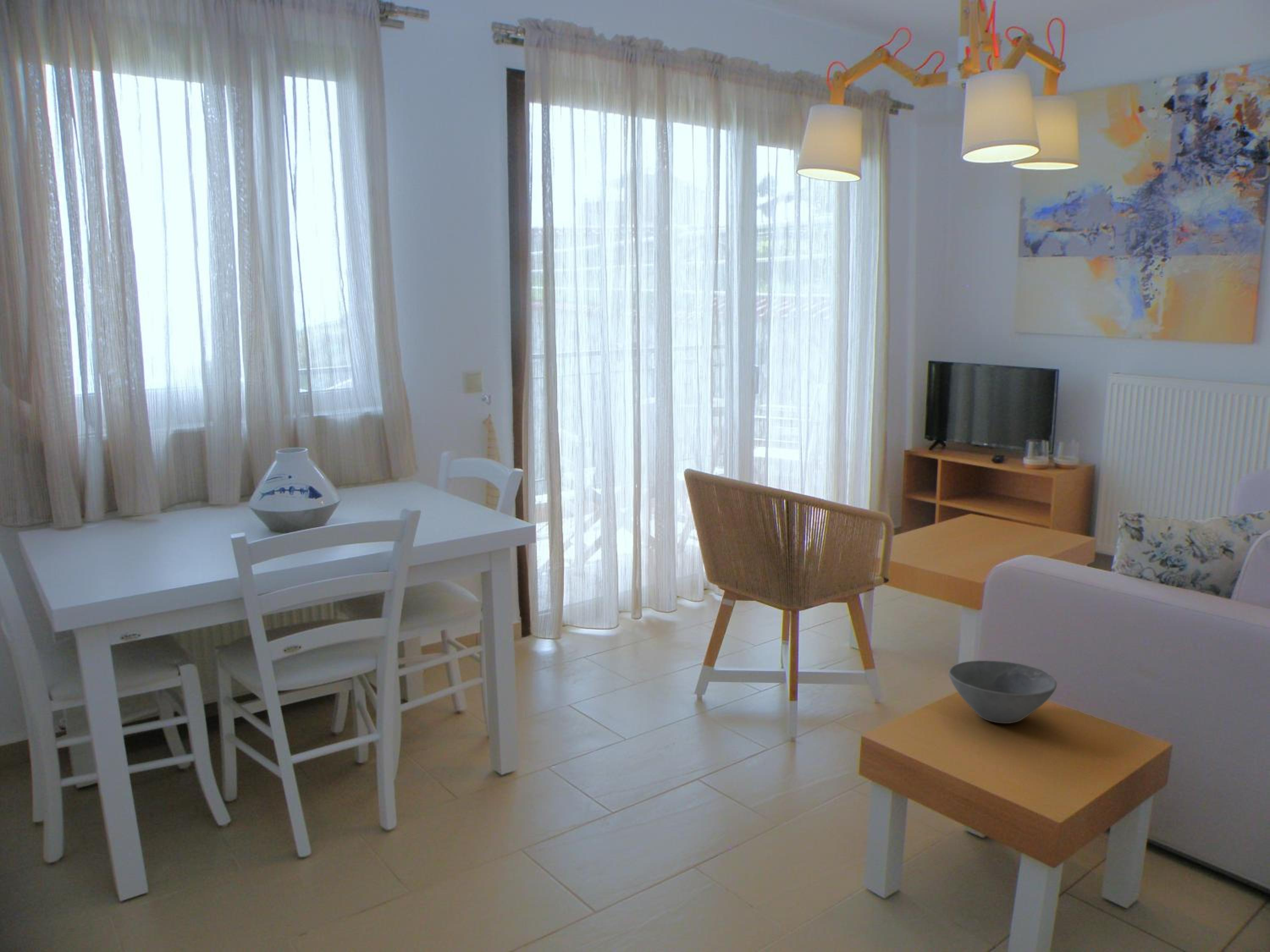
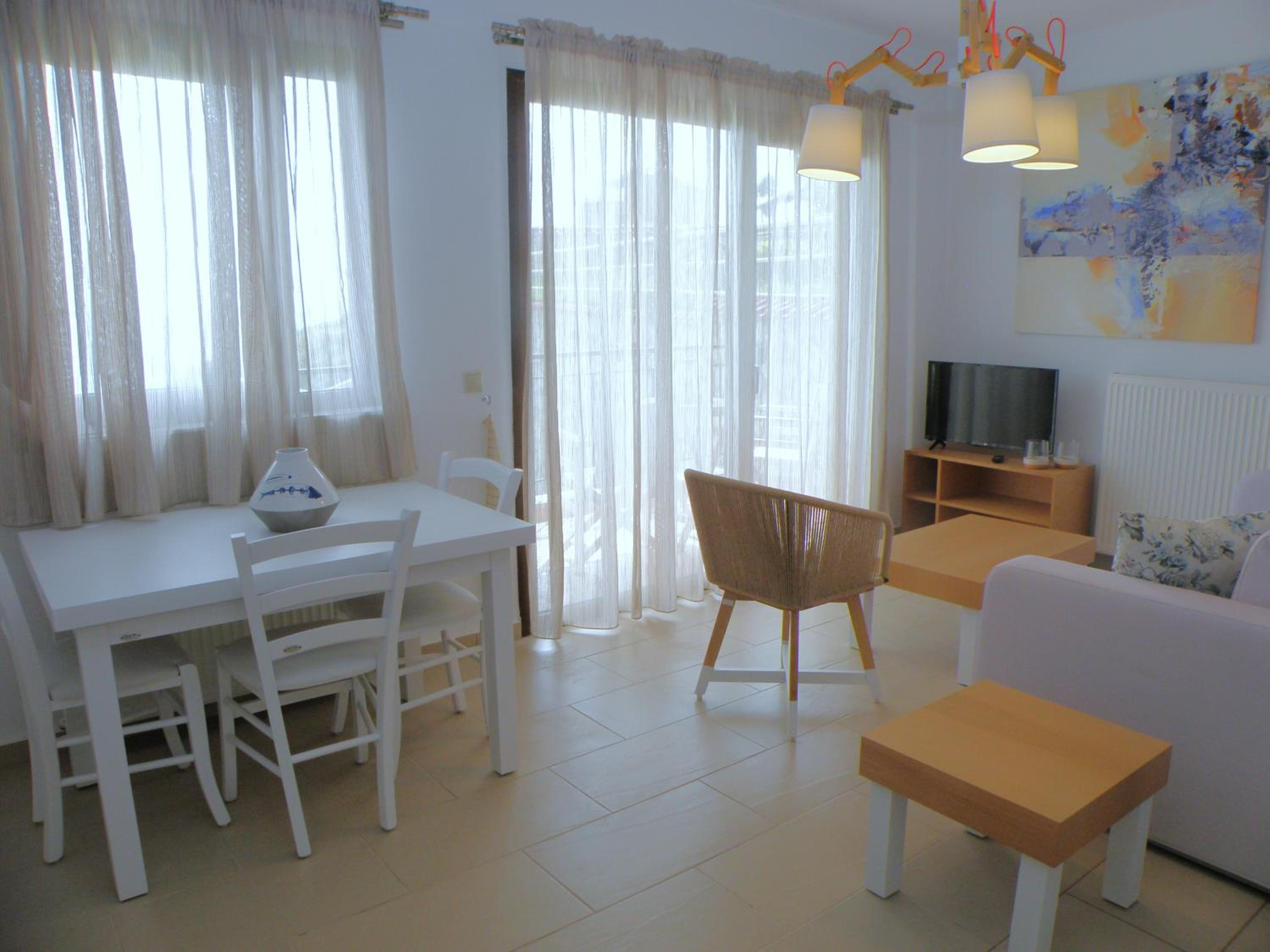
- bowl (1001, 696)
